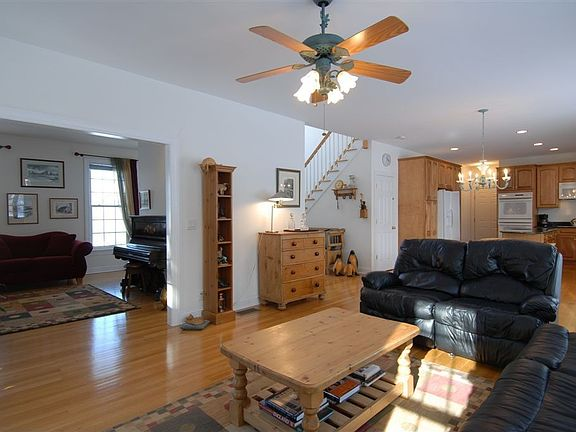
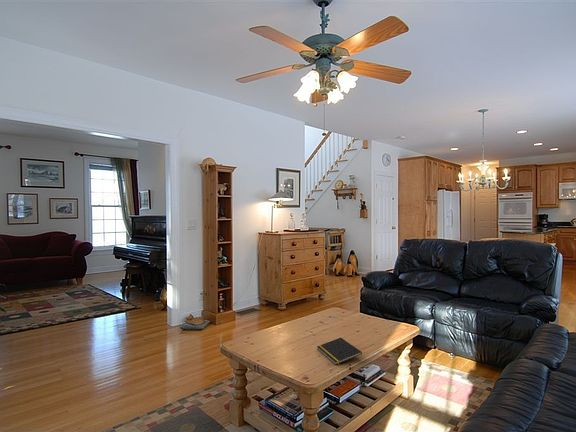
+ notepad (338, 350)
